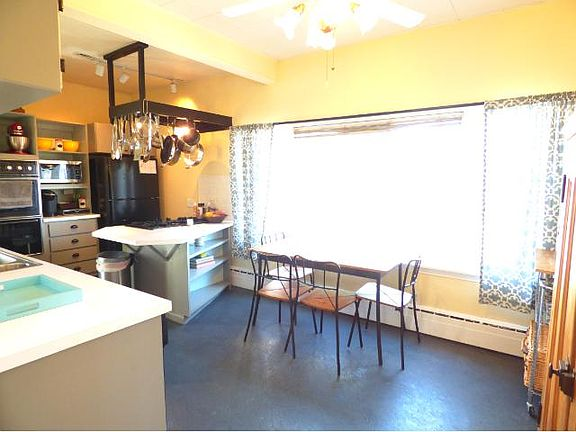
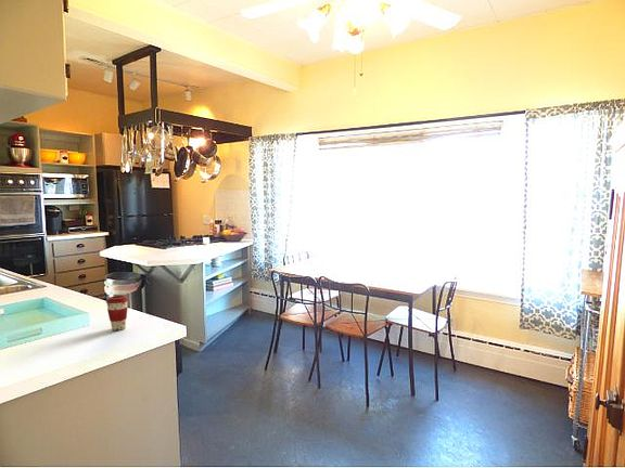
+ coffee cup (117, 312)
